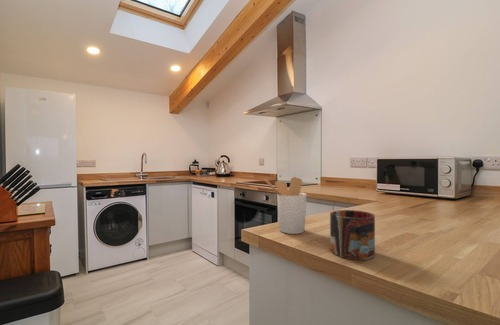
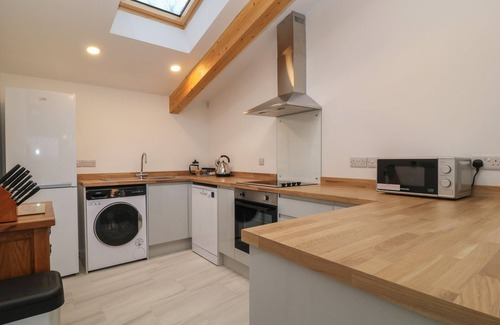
- mug (353, 234)
- utensil holder (284, 203)
